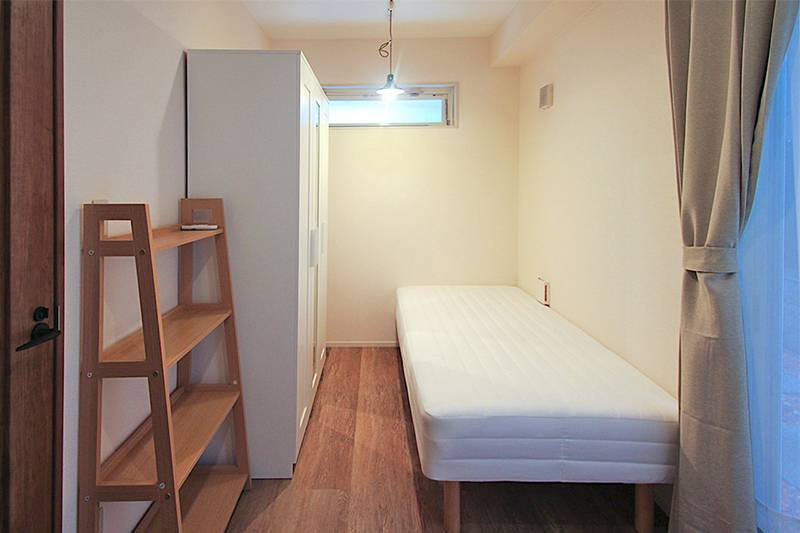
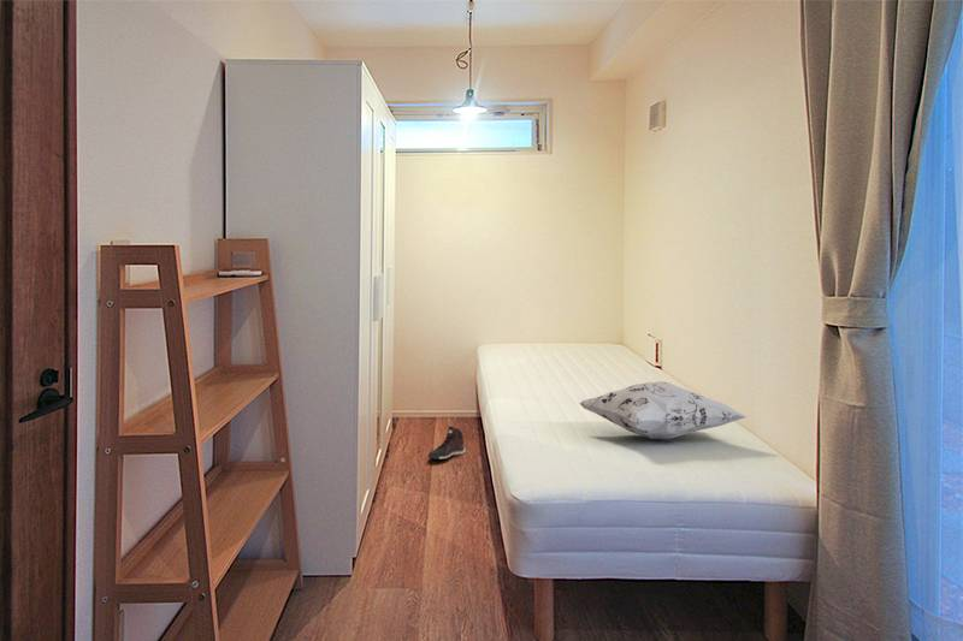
+ decorative pillow (657, 410)
+ sneaker (445, 441)
